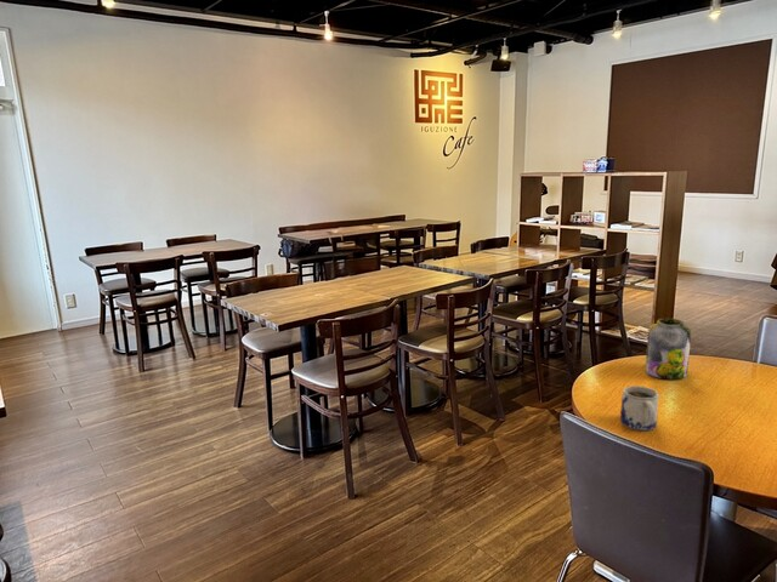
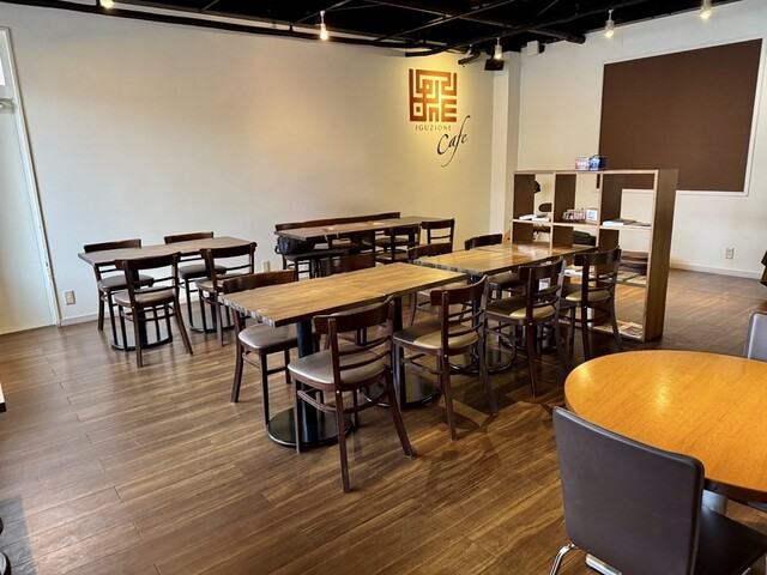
- mug (641, 409)
- jar (668, 347)
